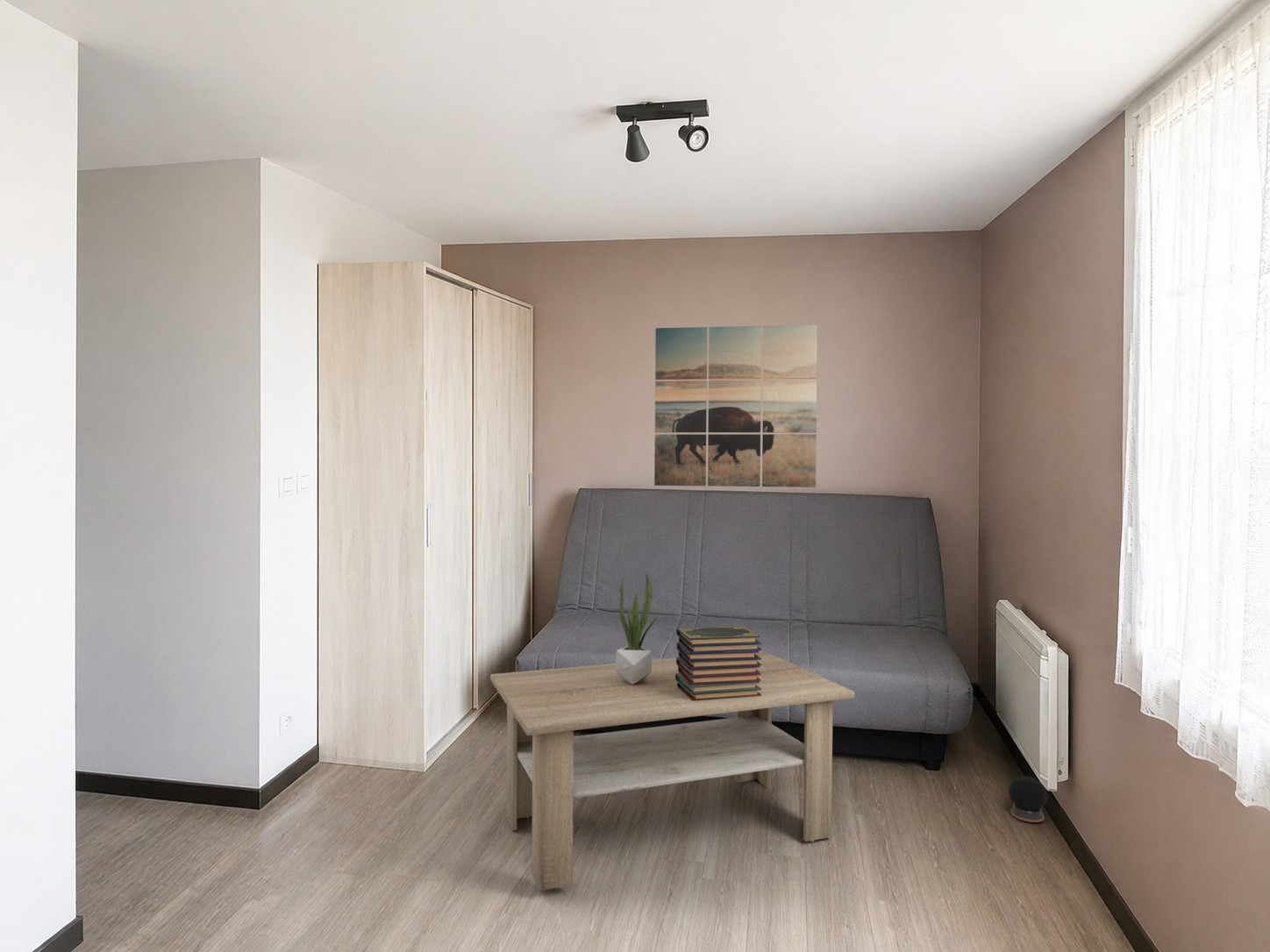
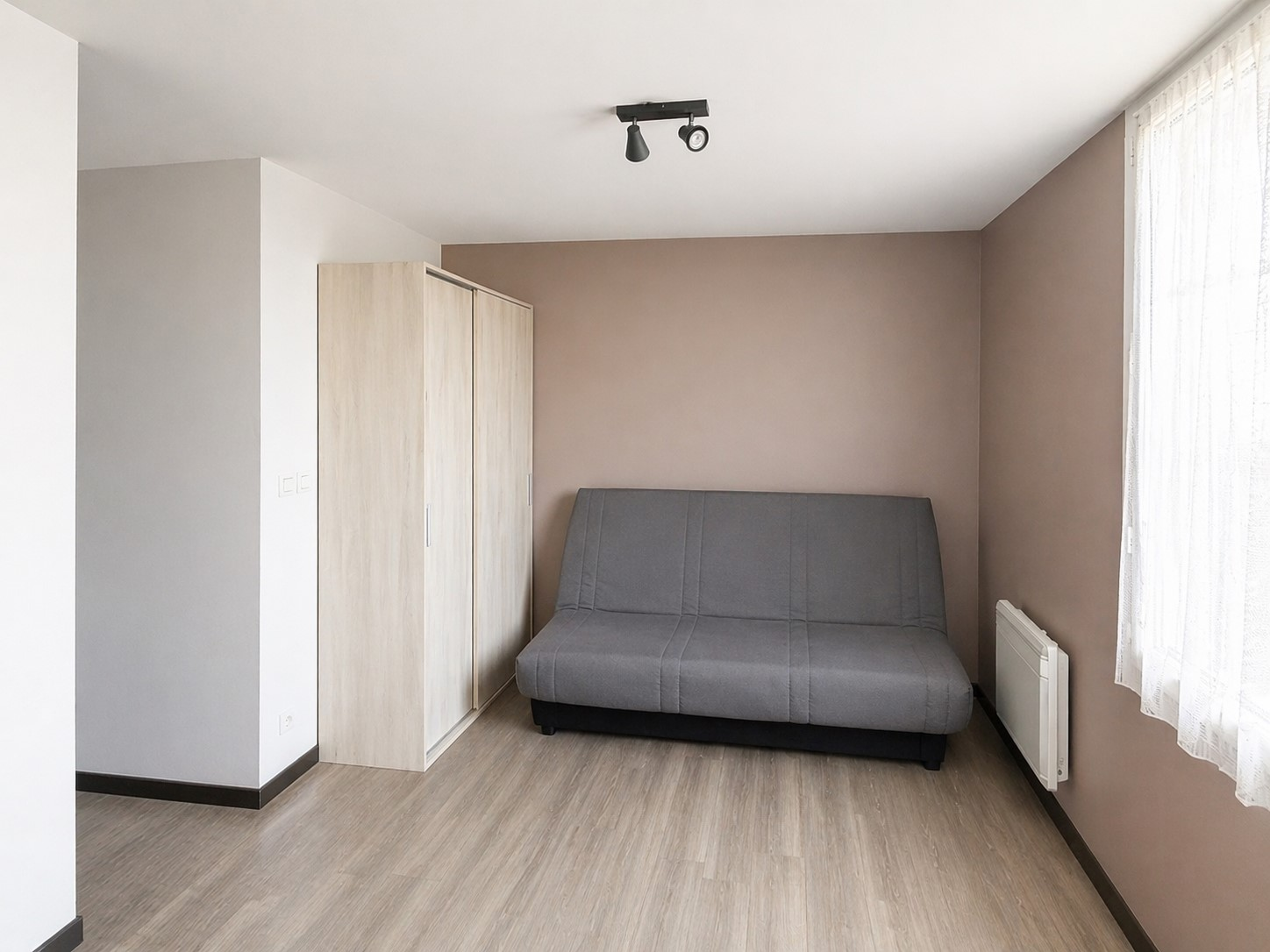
- potted plant (637, 628)
- wall art (734, 406)
- coffee table (666, 756)
- book stack (717, 661)
- speaker (1027, 797)
